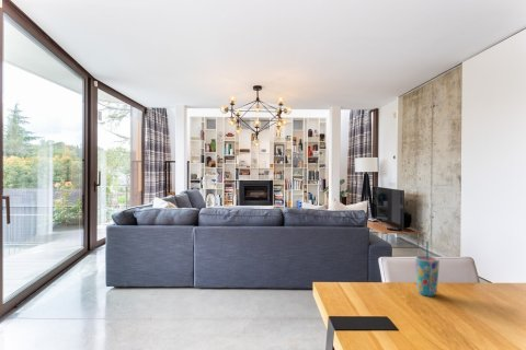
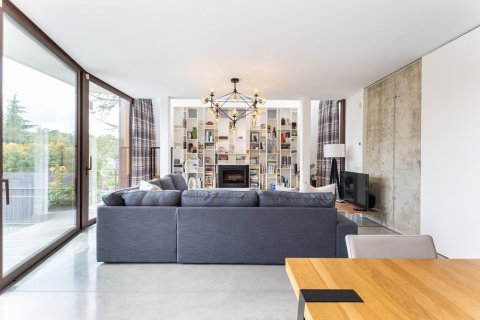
- cup (426, 267)
